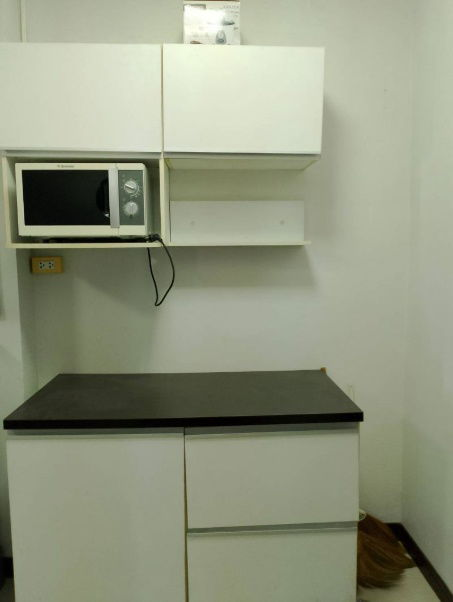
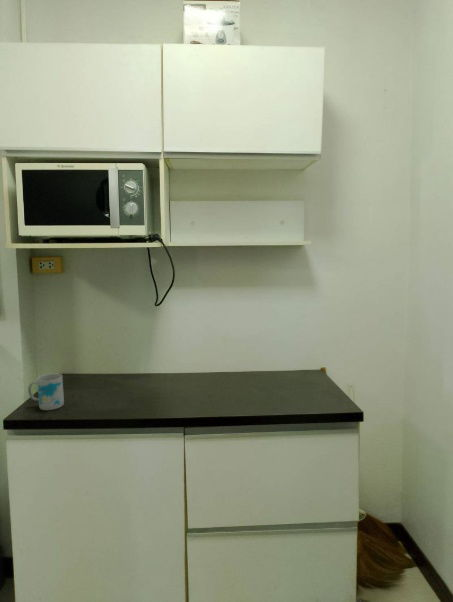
+ mug (45, 391)
